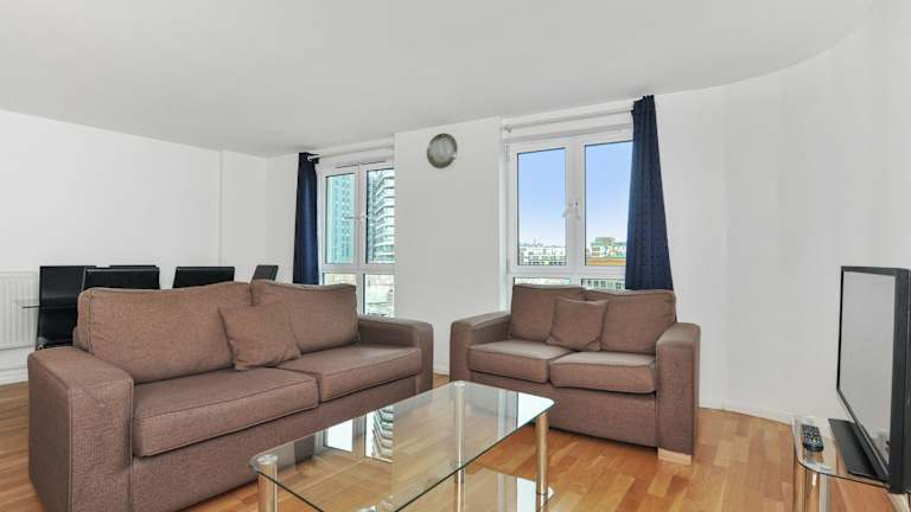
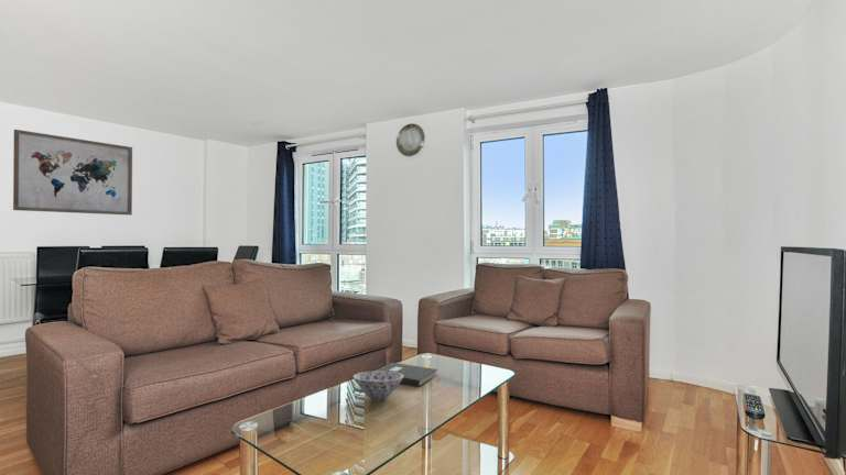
+ wall art (77, 176)
+ book (404, 373)
+ bowl (378, 385)
